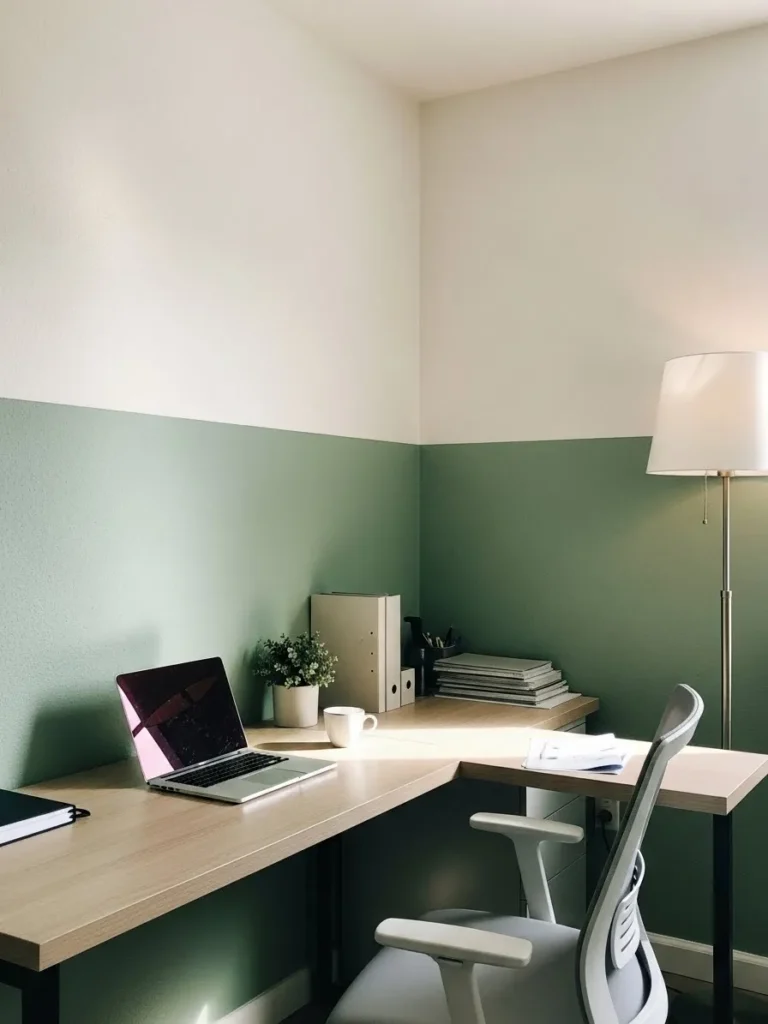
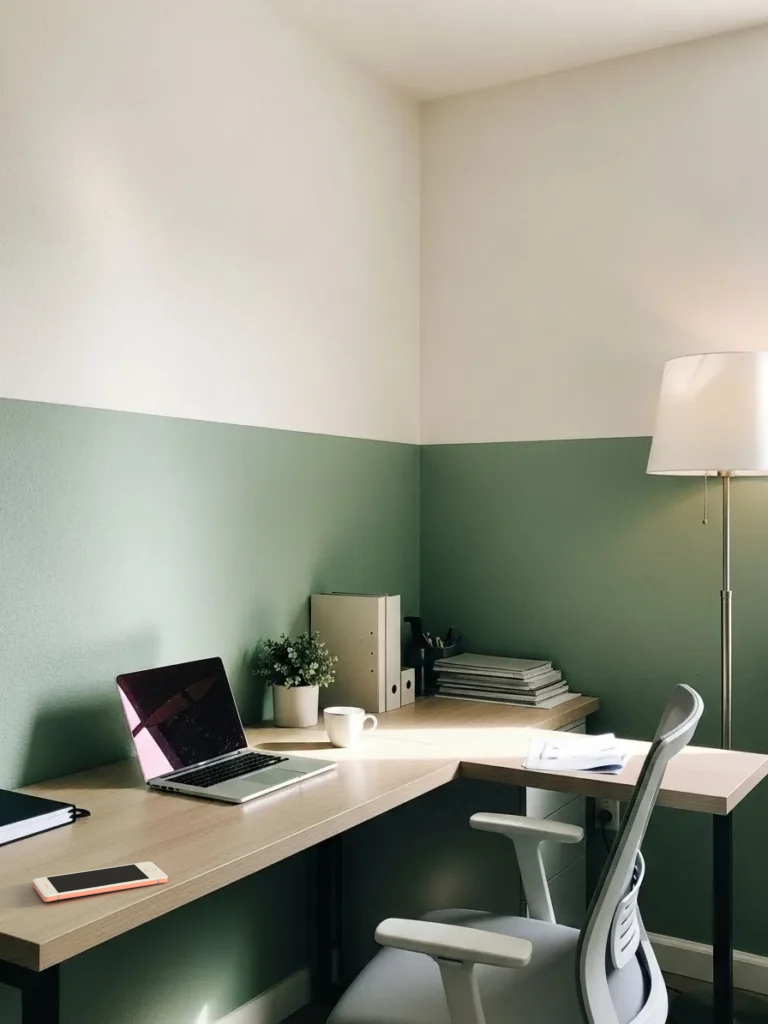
+ cell phone (100, 880)
